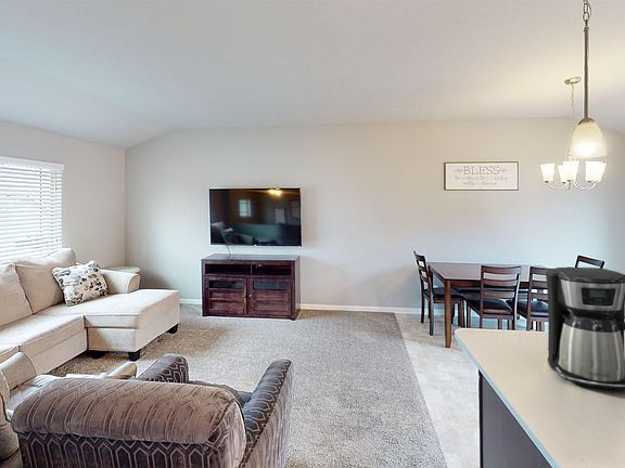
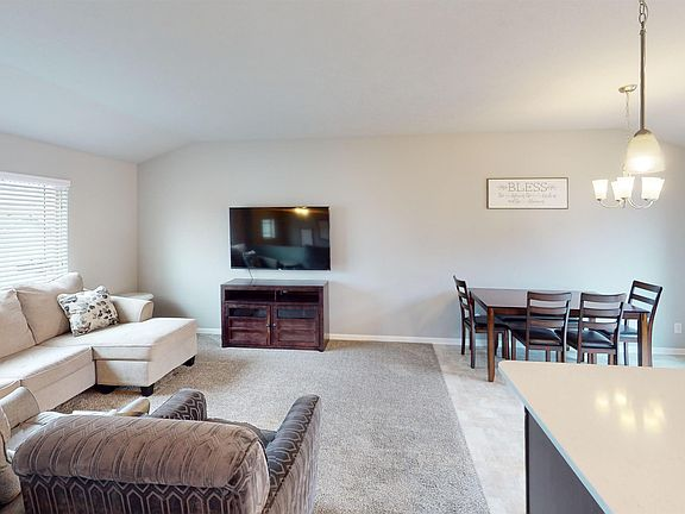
- coffee maker (592, 320)
